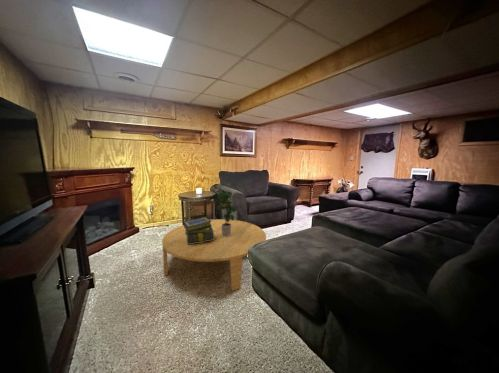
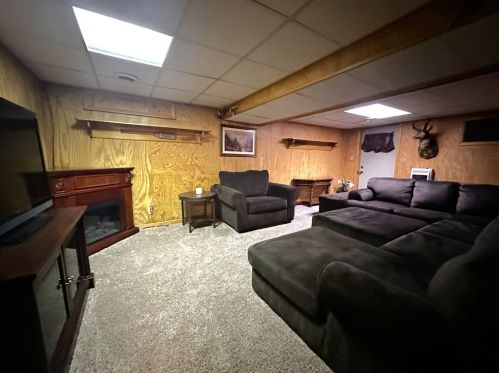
- potted plant (225, 213)
- stack of books (198, 230)
- coffee table (216, 248)
